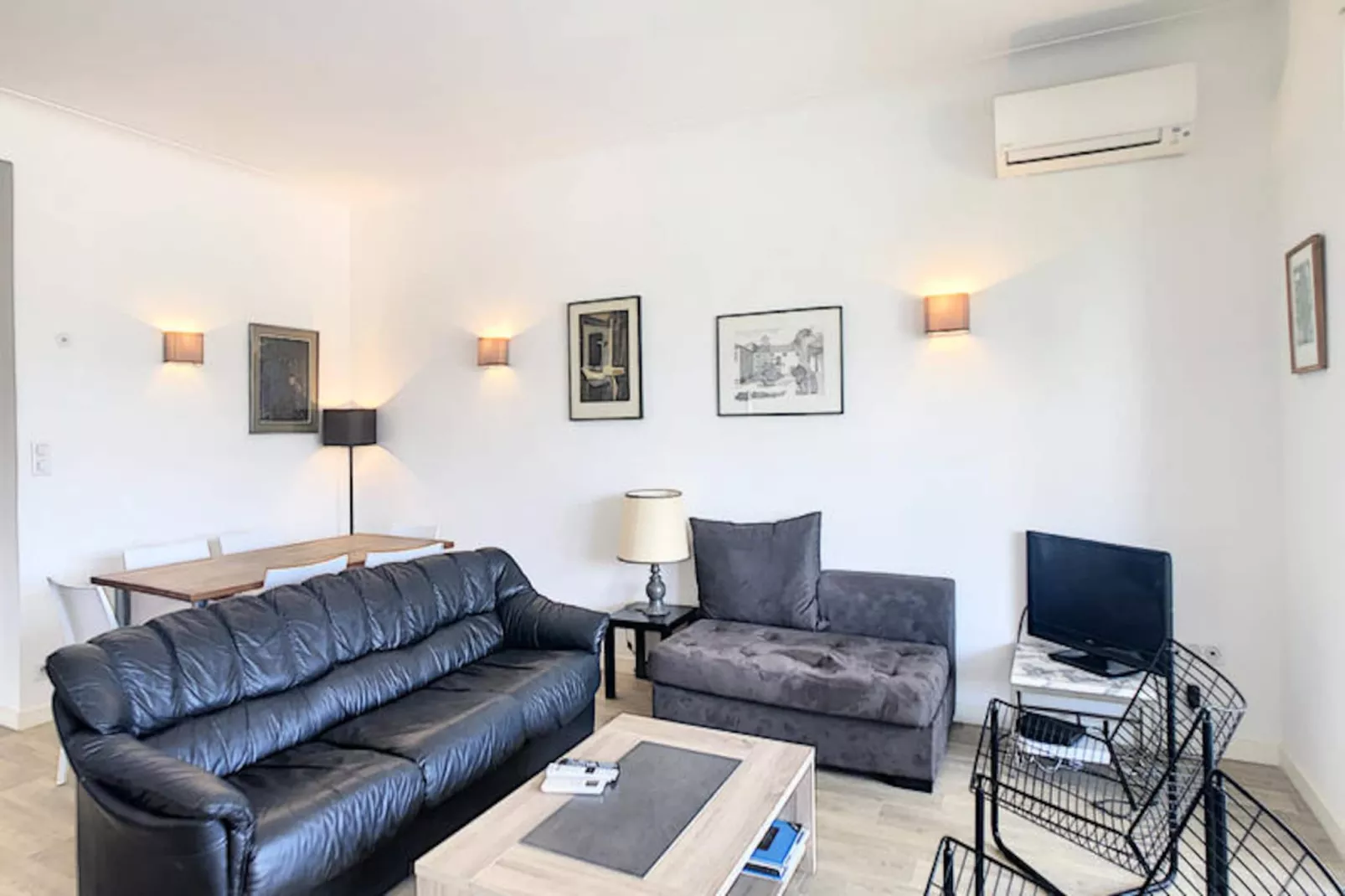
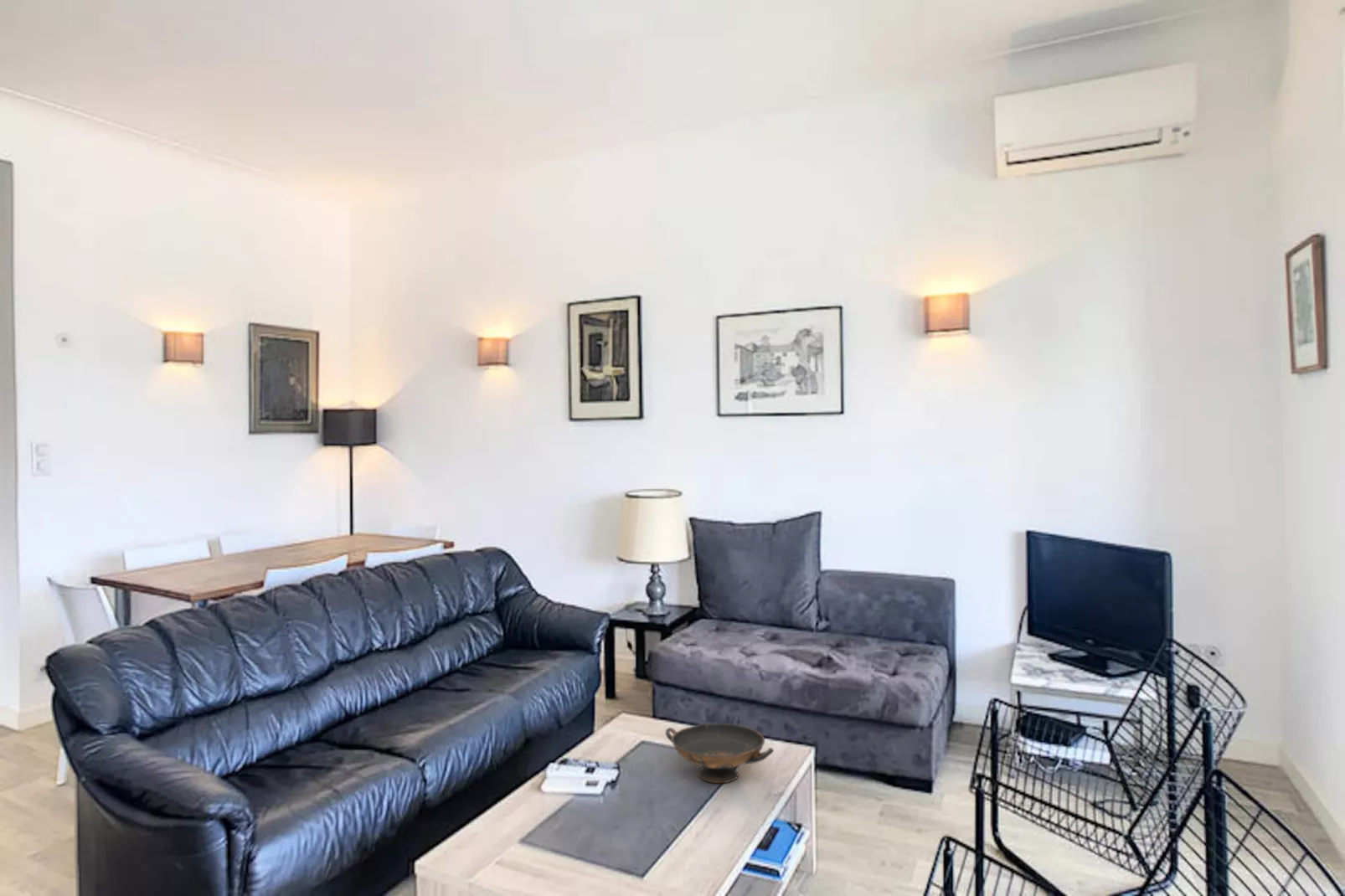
+ decorative bowl (718, 756)
